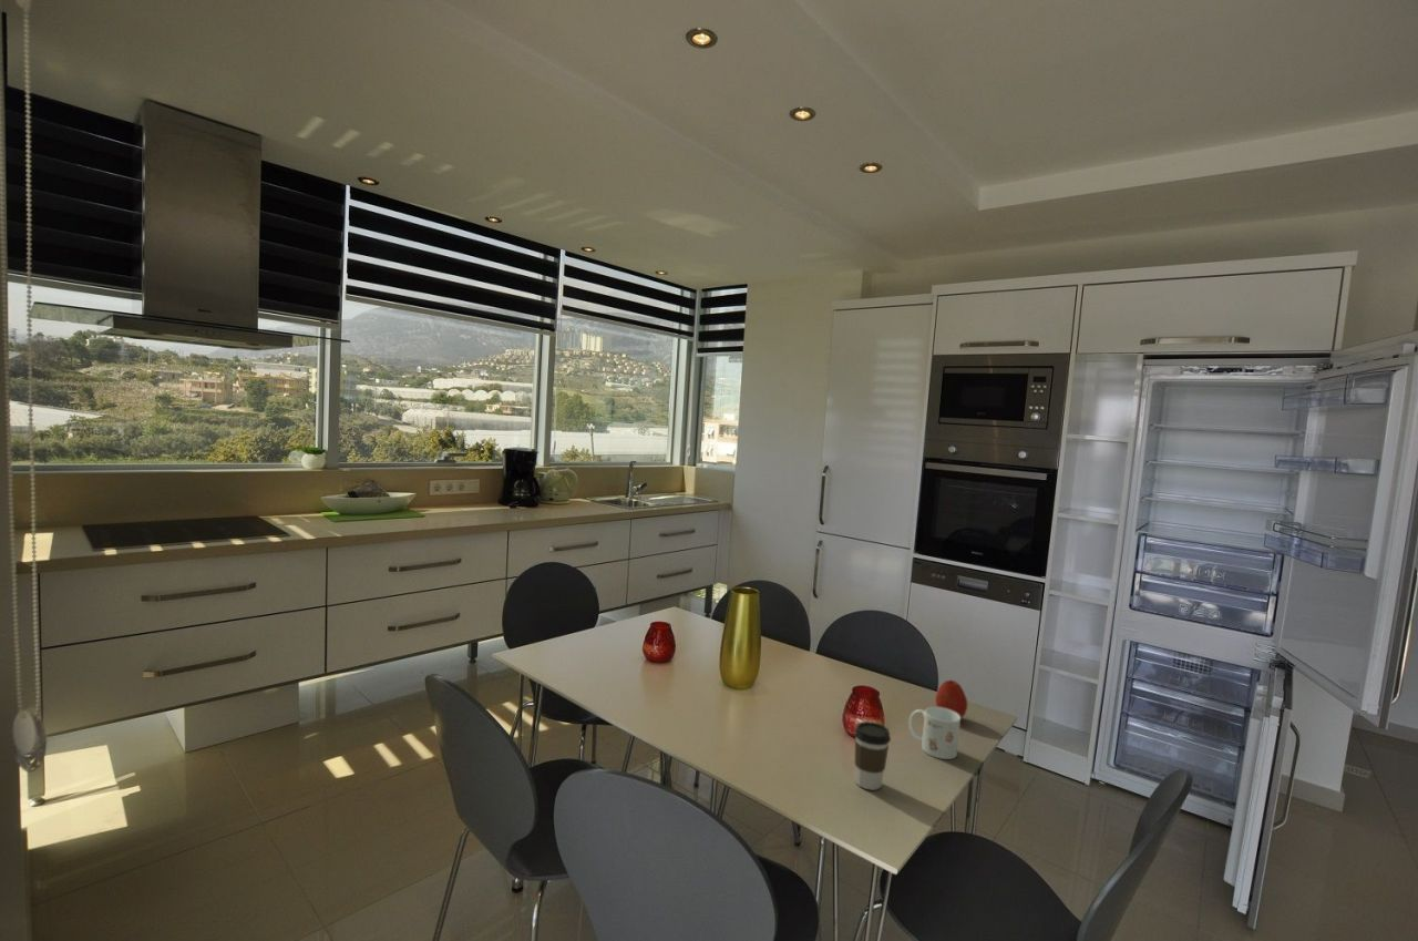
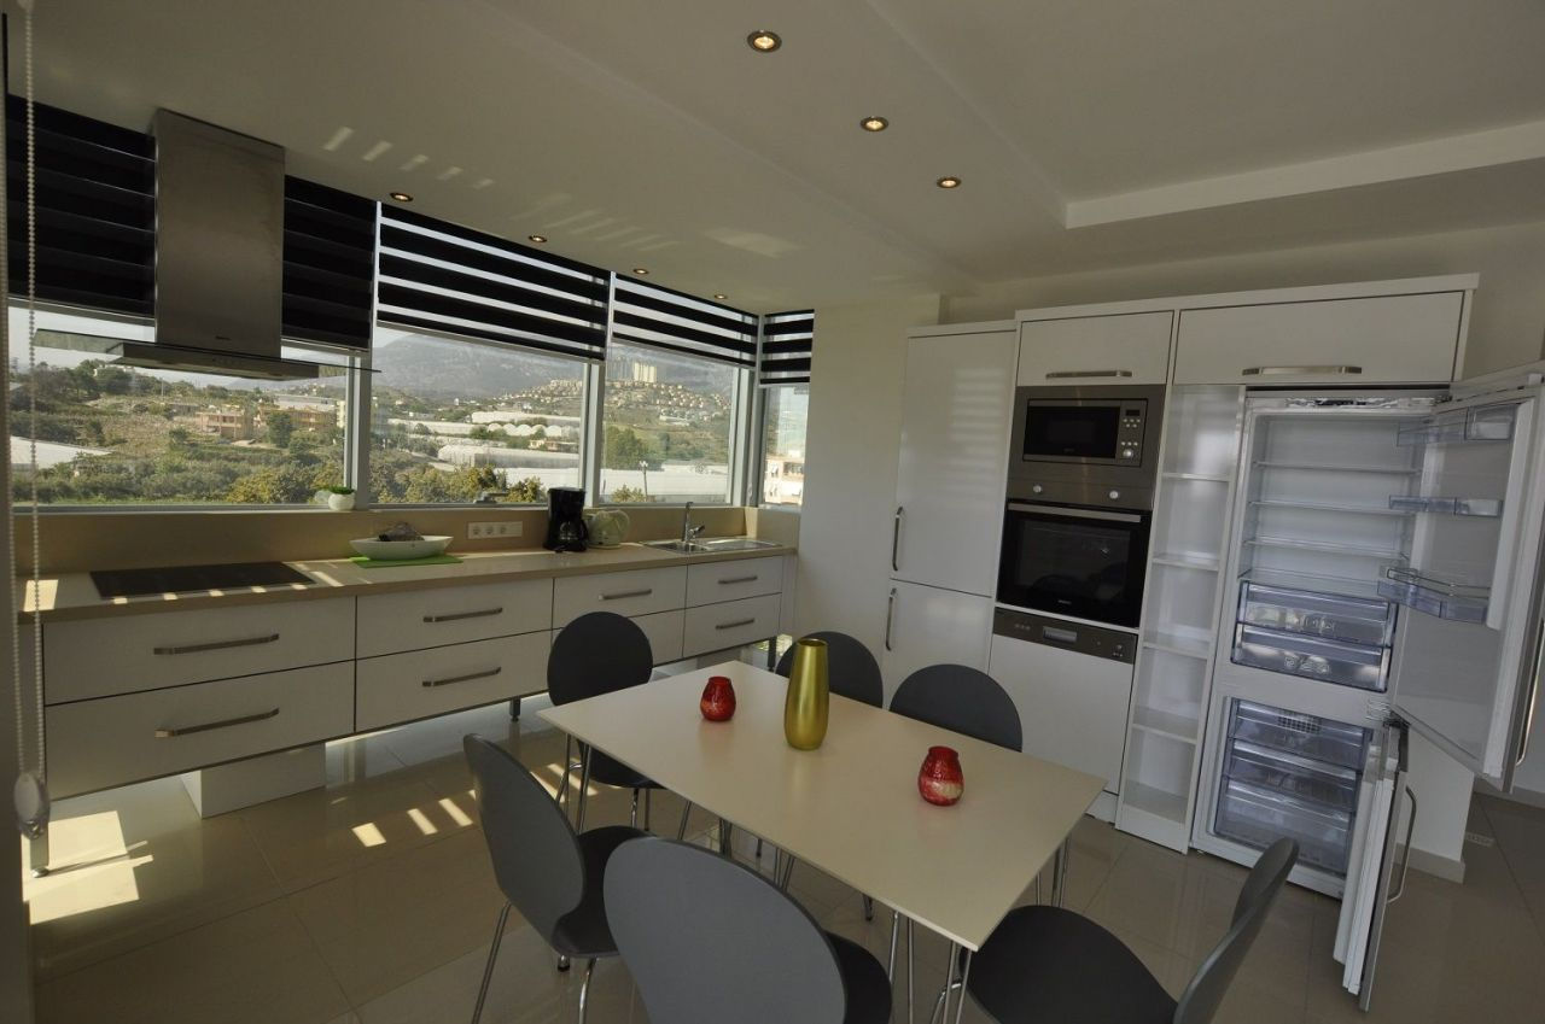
- coffee cup (870, 756)
- apple (952, 698)
- mug (933, 729)
